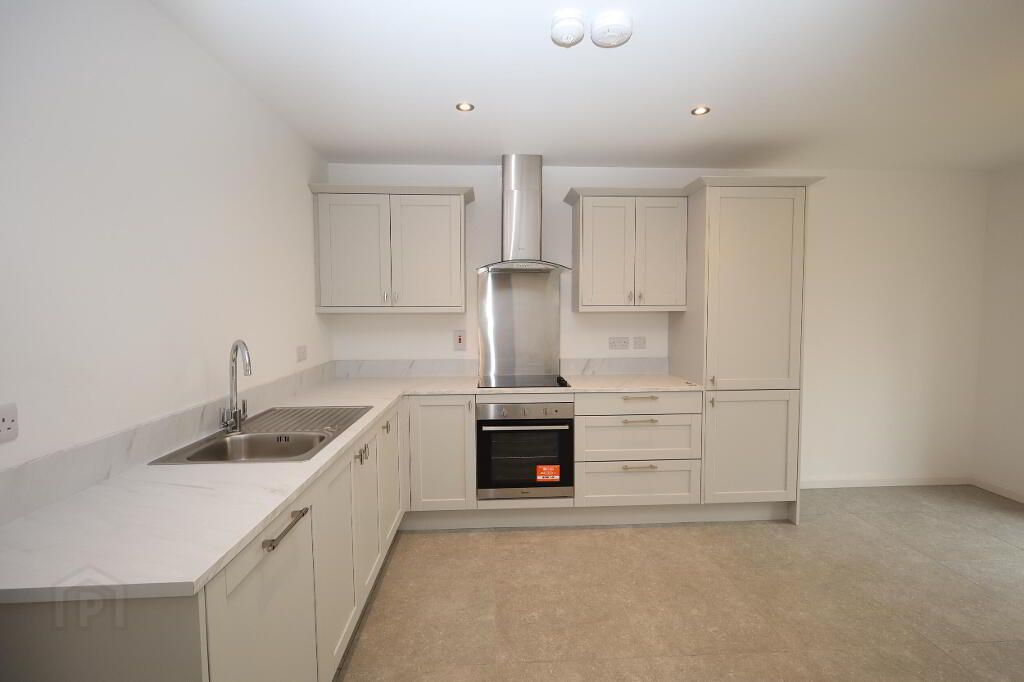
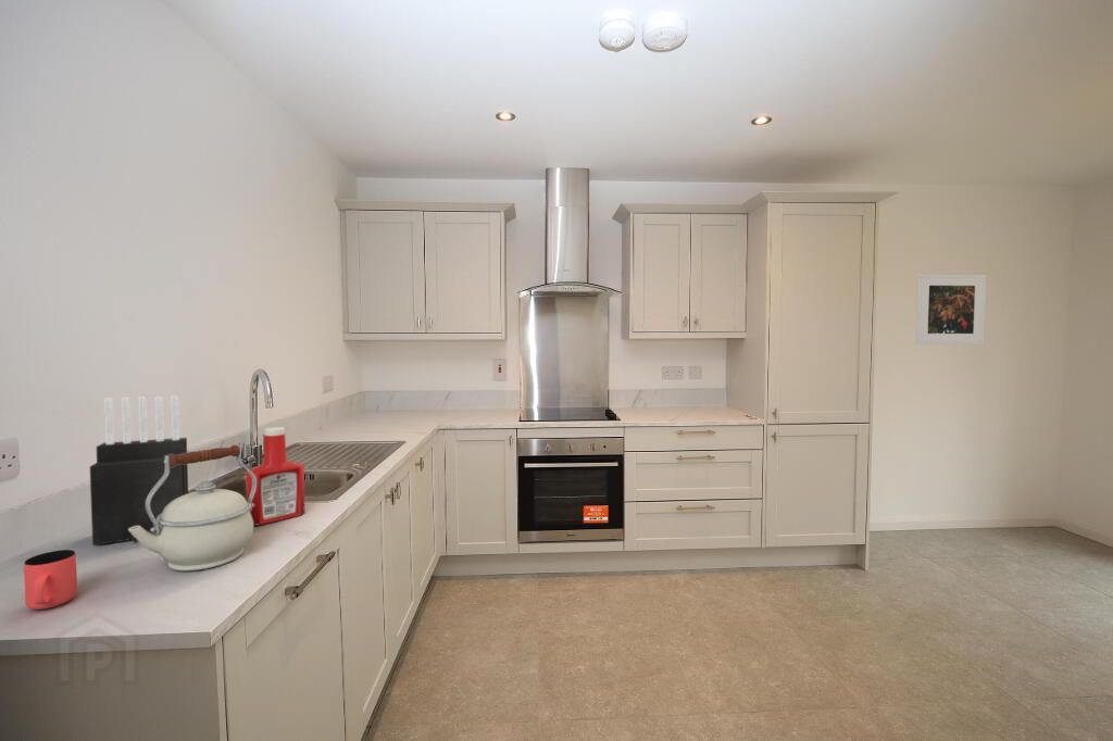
+ knife block (140, 466)
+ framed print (950, 310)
+ cup (48, 582)
+ soap bottle (275, 473)
+ kettle (198, 505)
